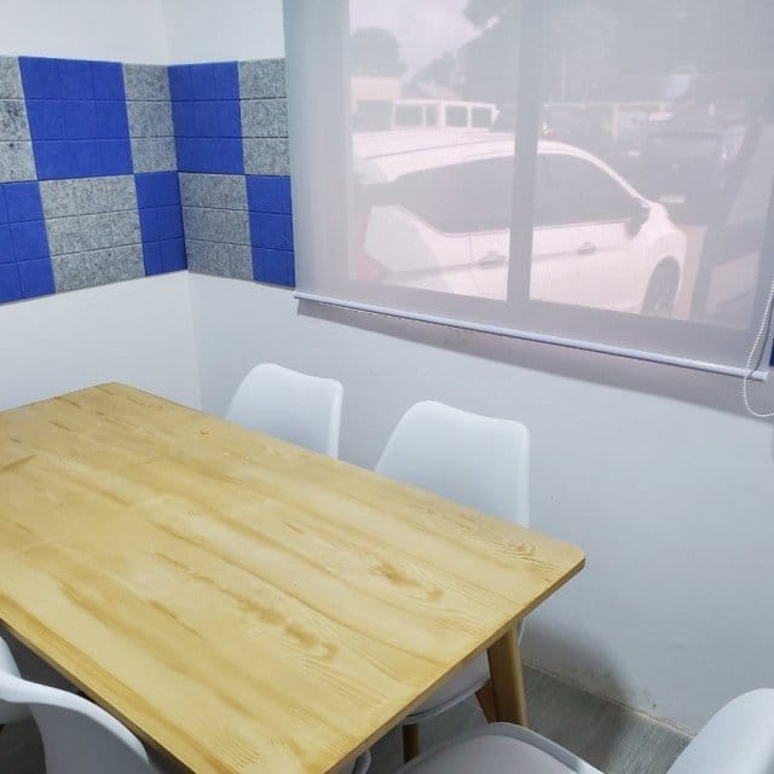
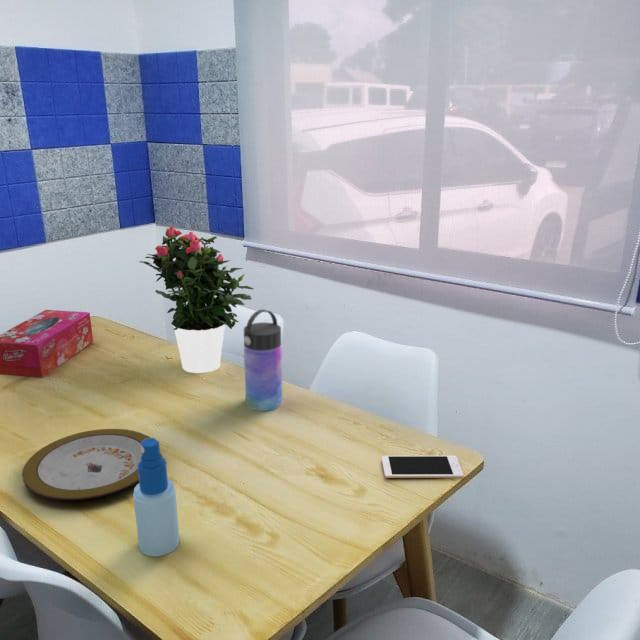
+ water bottle (263, 357)
+ plate (93, 465)
+ cell phone (421, 466)
+ tissue box (44, 341)
+ potted flower (195, 300)
+ spray bottle (154, 493)
